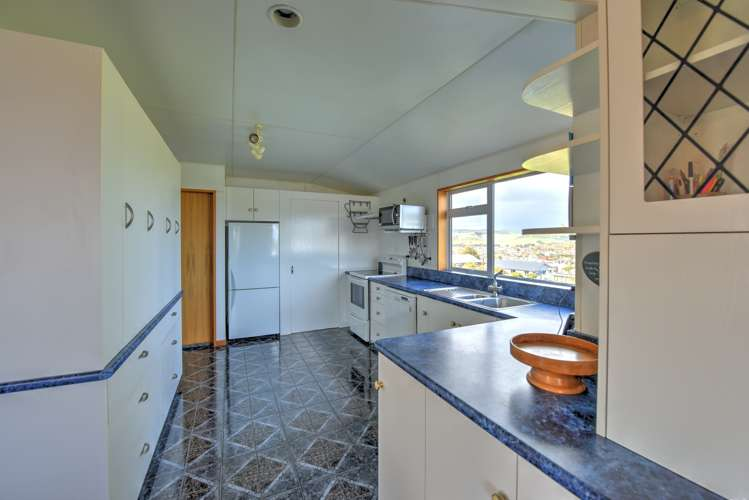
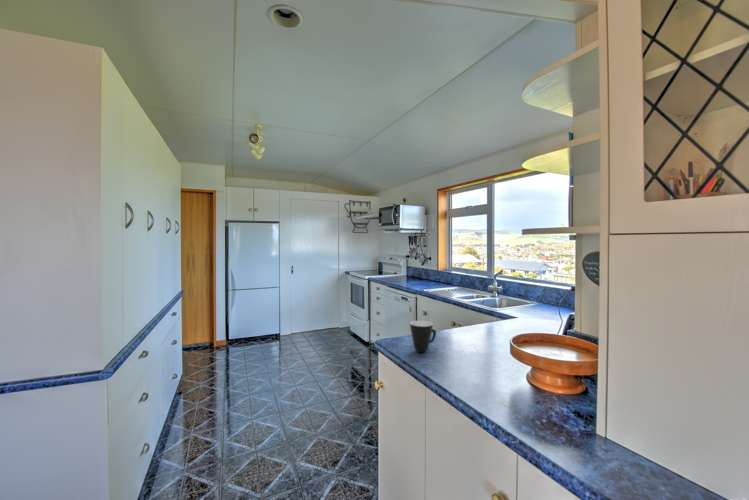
+ mug (423, 336)
